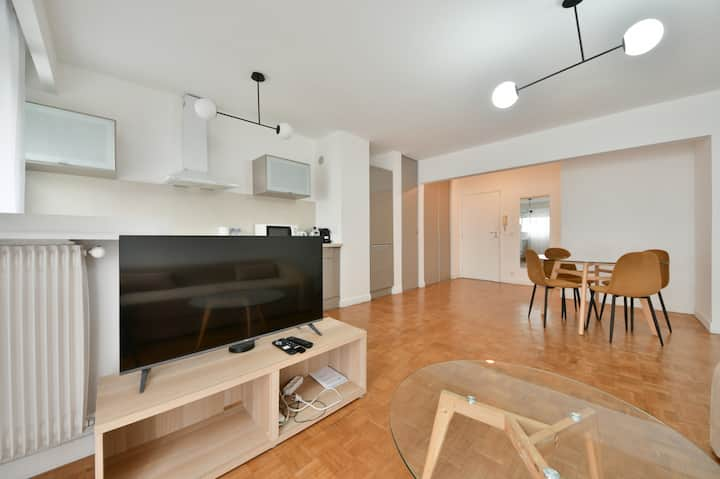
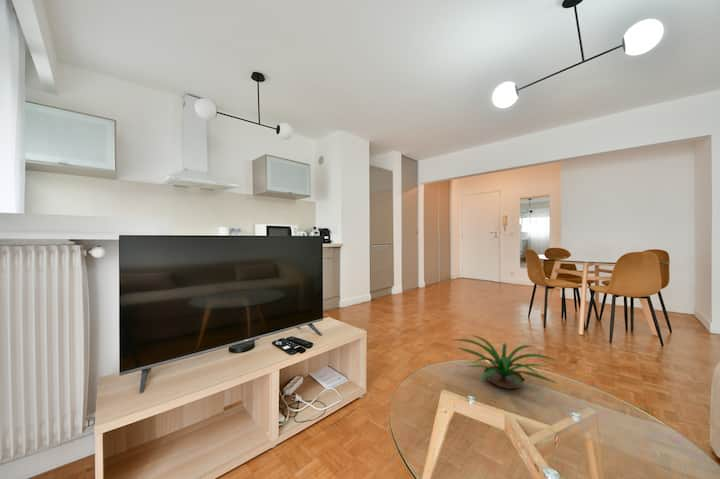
+ plant (498, 364)
